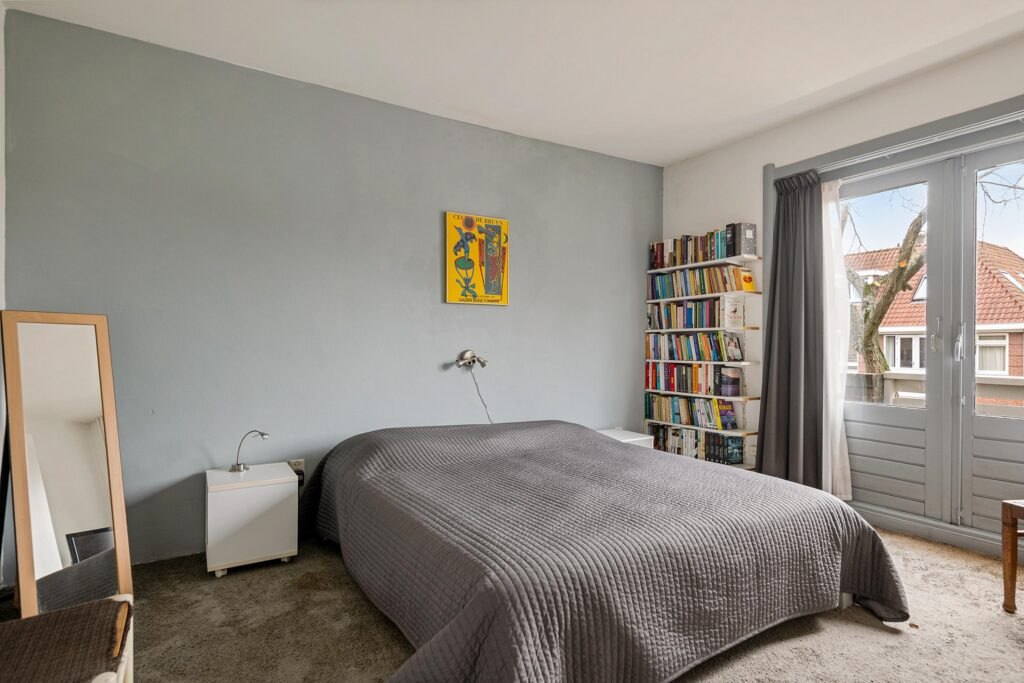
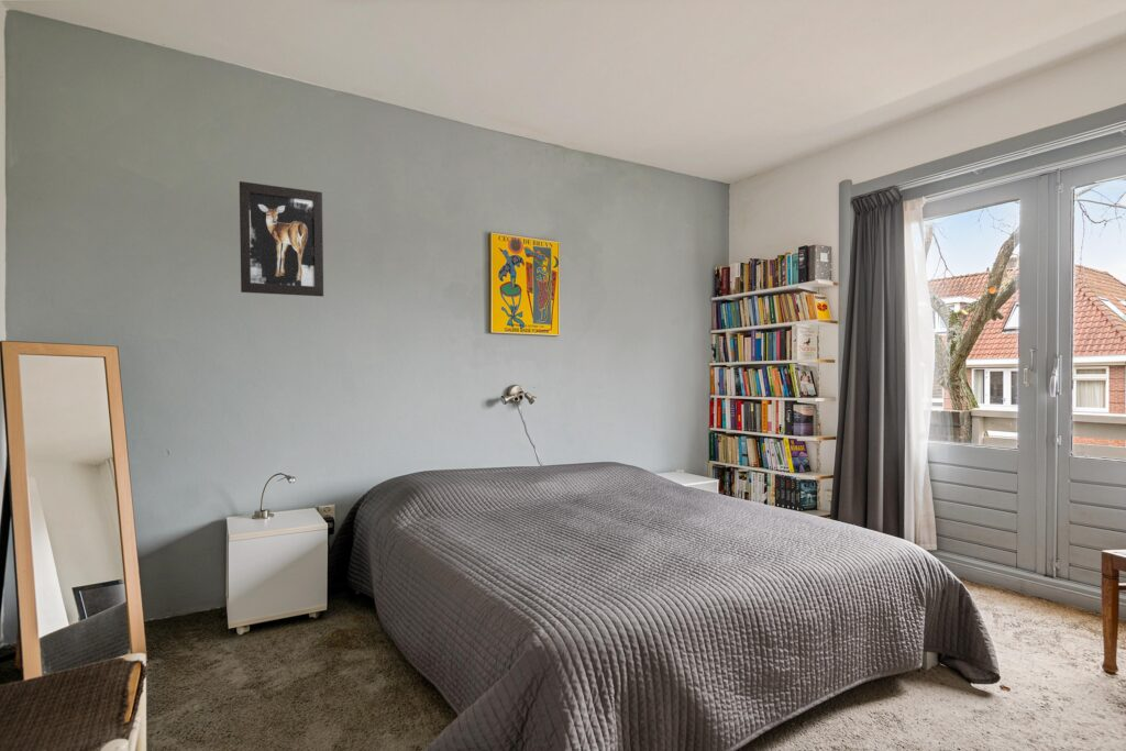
+ wall art (283, 241)
